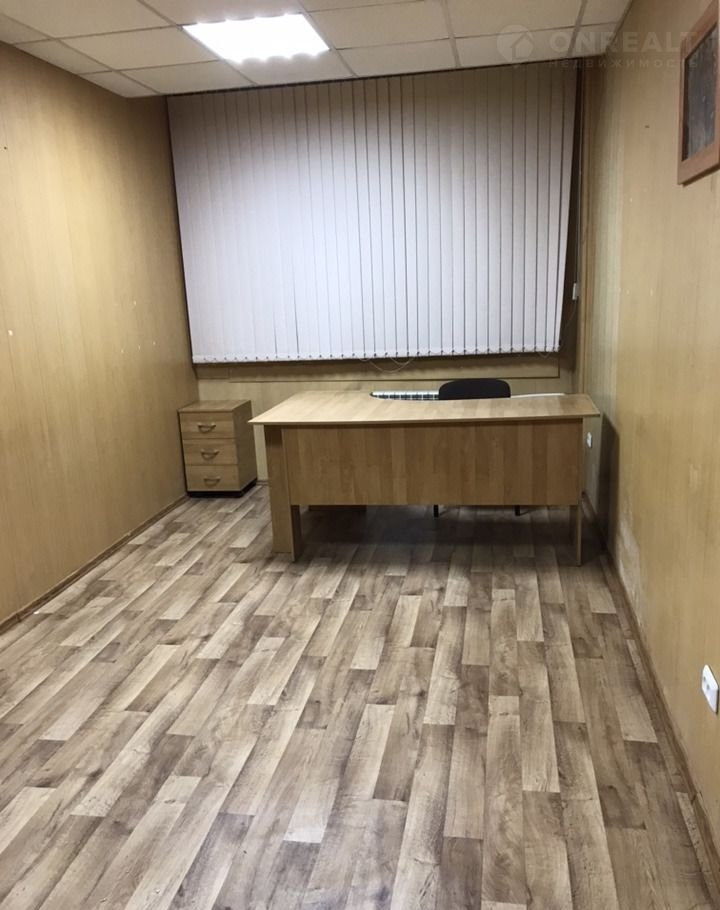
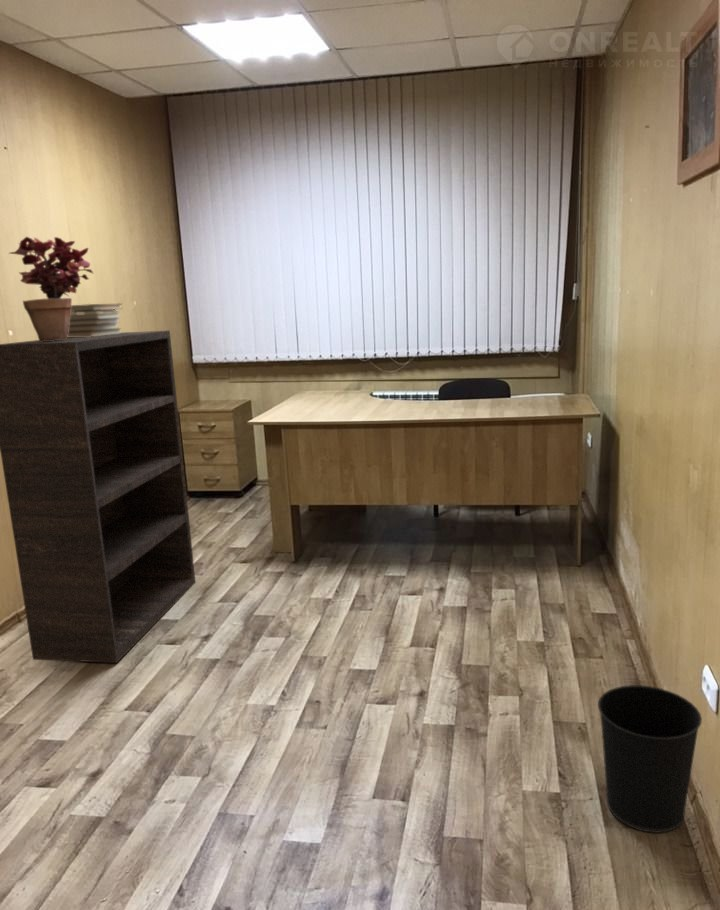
+ book stack (92, 319)
+ wastebasket (646, 759)
+ bookshelf (106, 482)
+ potted plant (54, 289)
